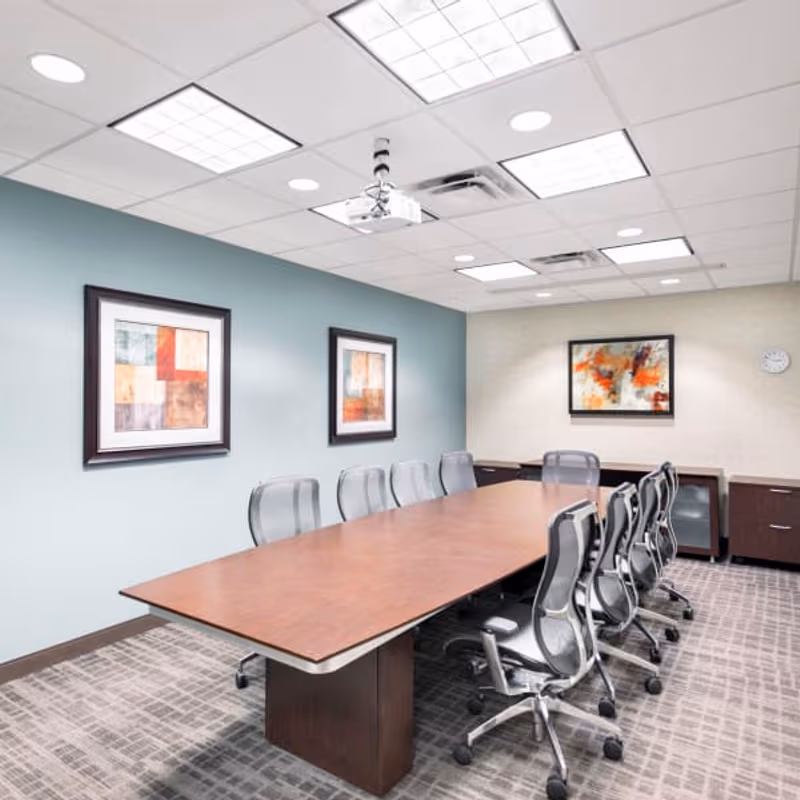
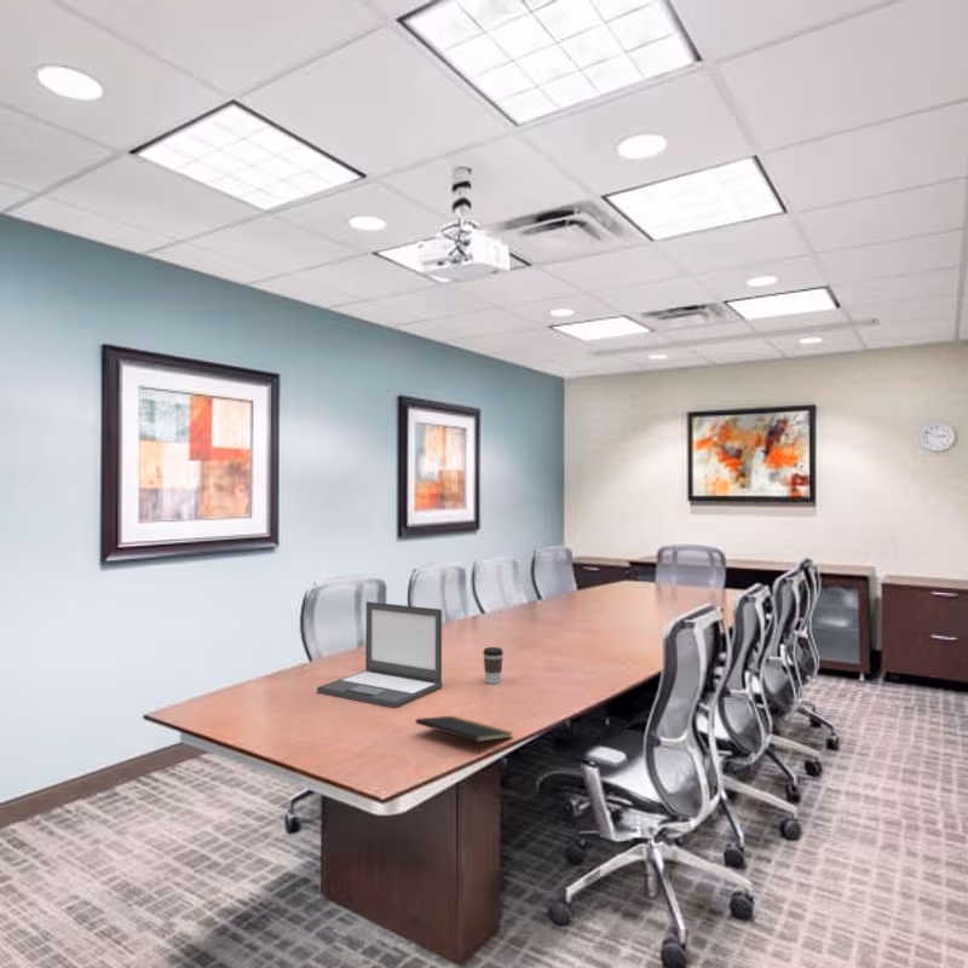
+ coffee cup (492, 664)
+ notepad (463, 727)
+ laptop (380, 650)
